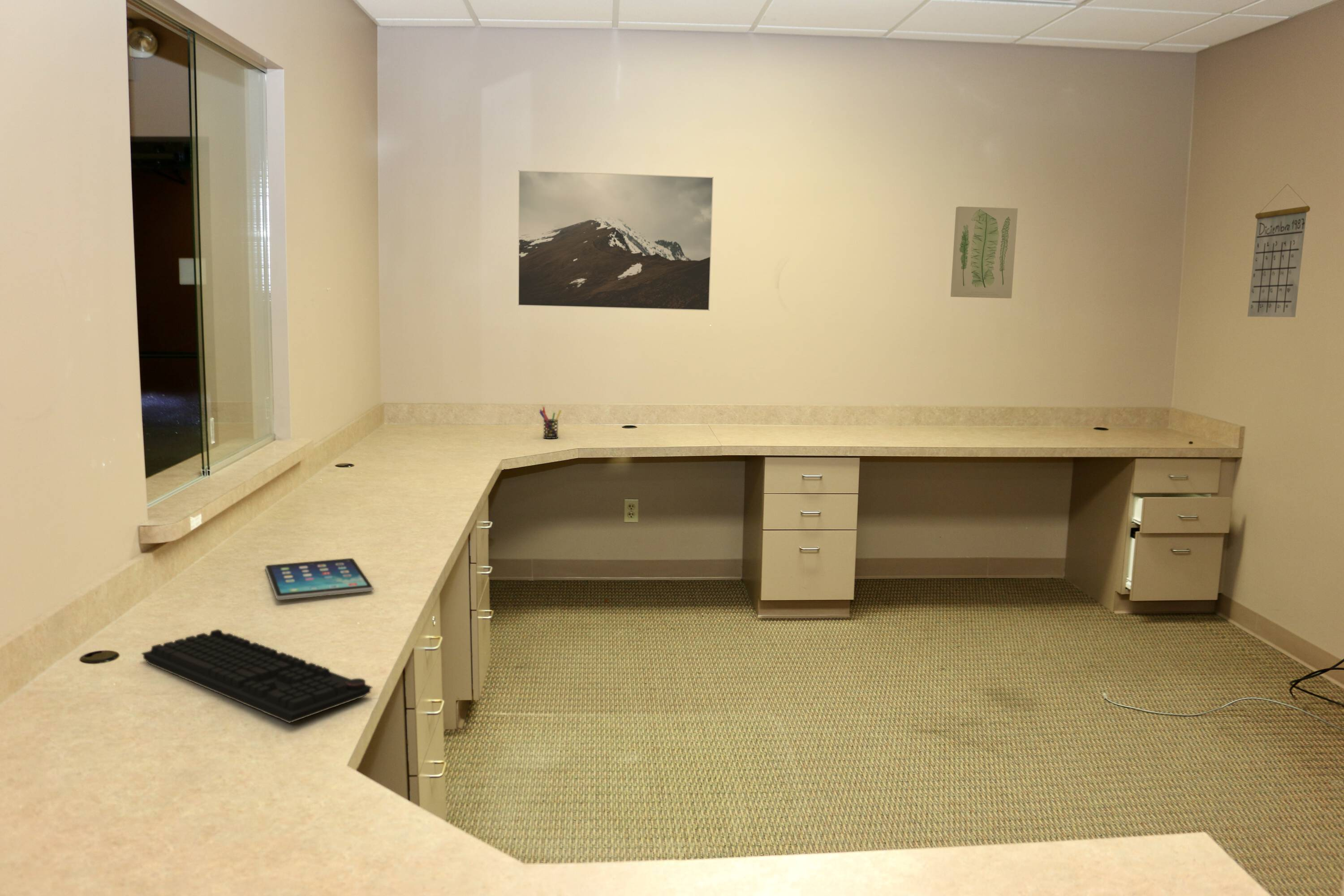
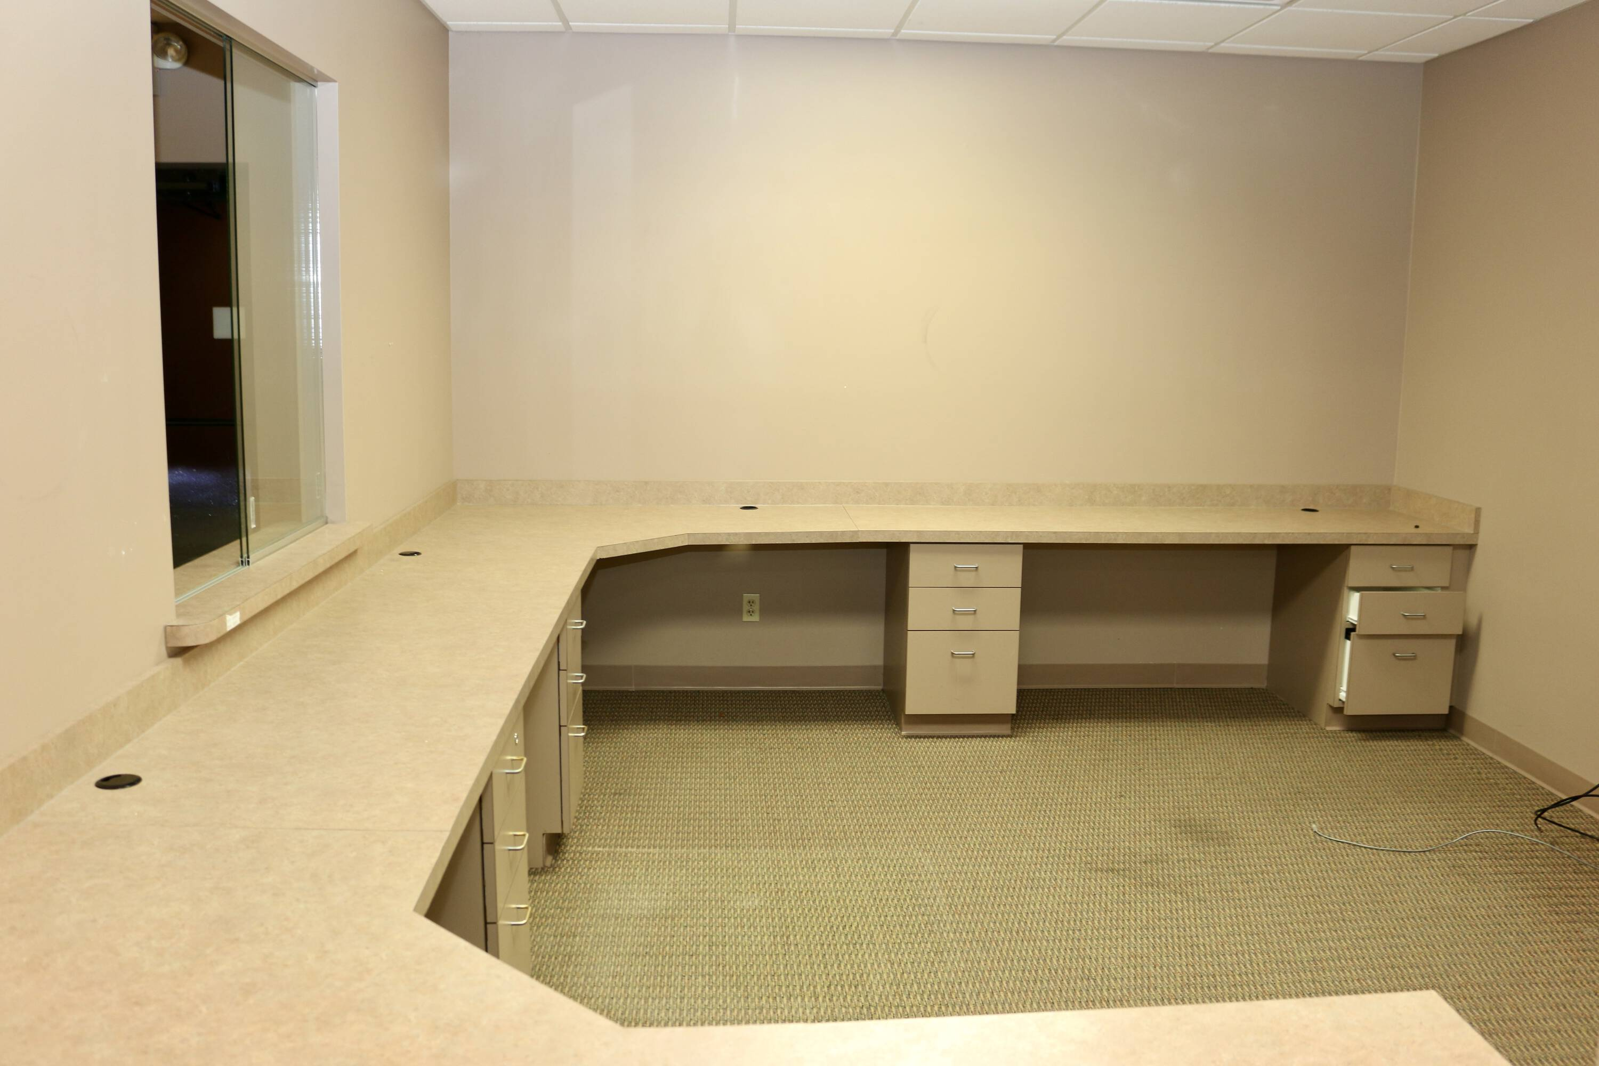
- tablet (318, 577)
- wall art (984, 253)
- pen holder (550, 422)
- calendar (1278, 251)
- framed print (615, 241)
- keyboard (252, 671)
